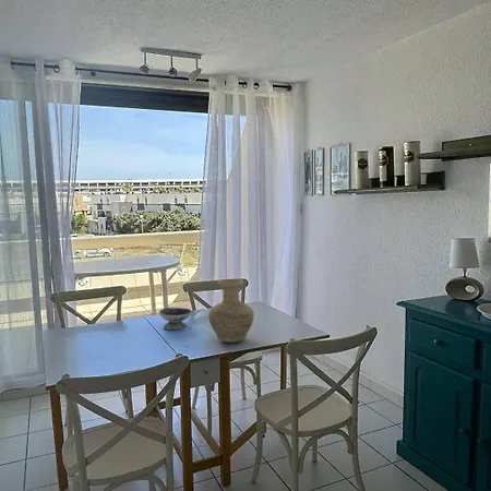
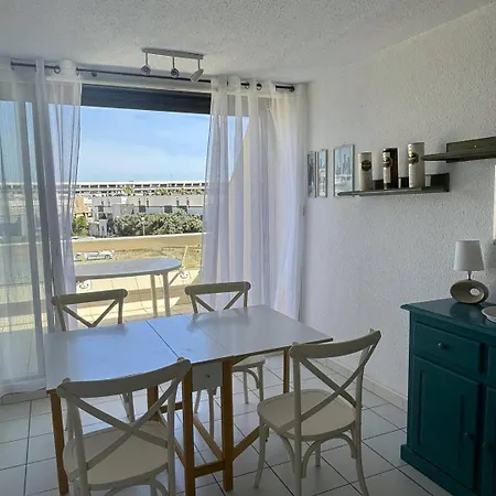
- vase (230, 310)
- bowl (176, 318)
